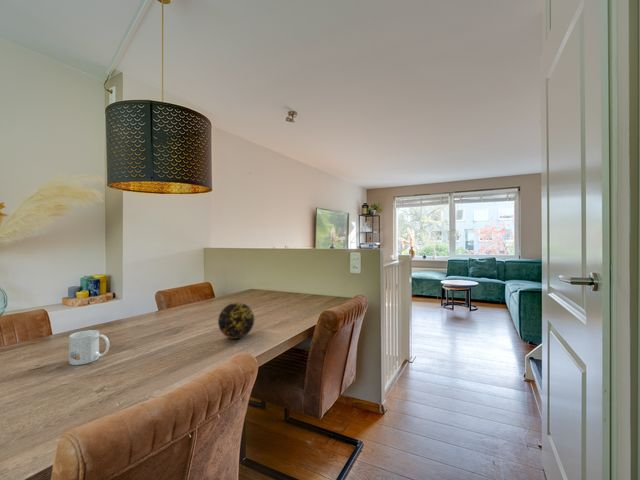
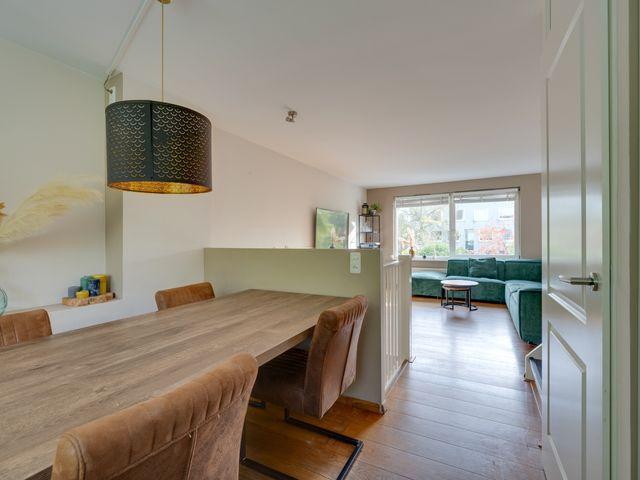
- decorative orb (236, 320)
- mug (90, 346)
